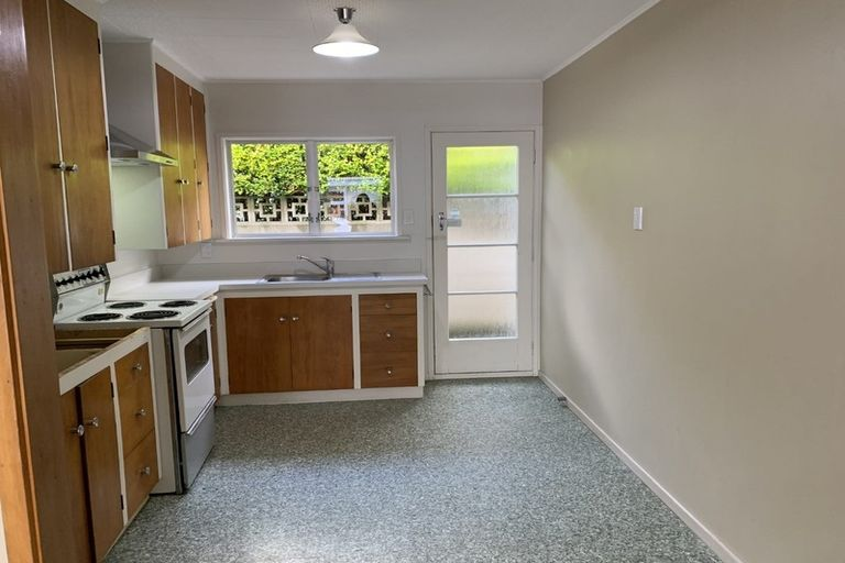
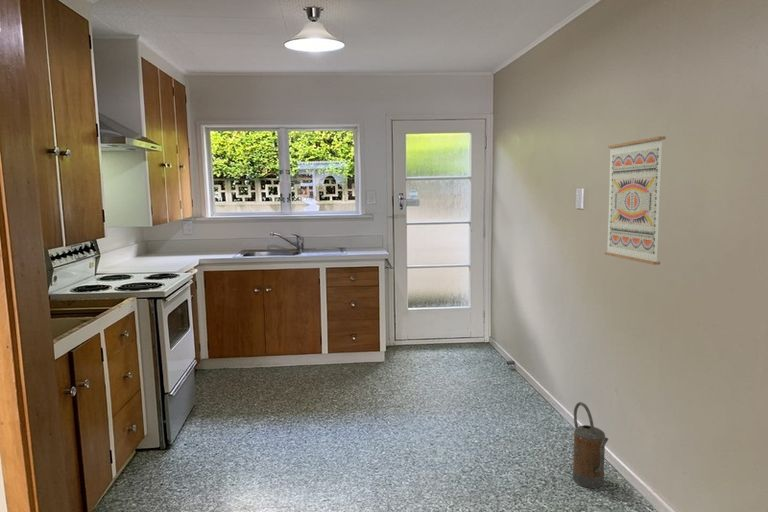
+ watering can (589, 444)
+ wall art (632, 201)
